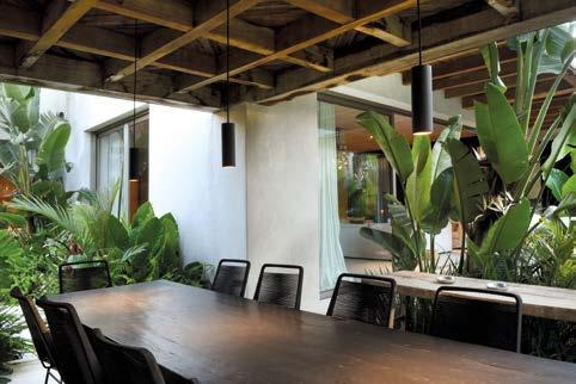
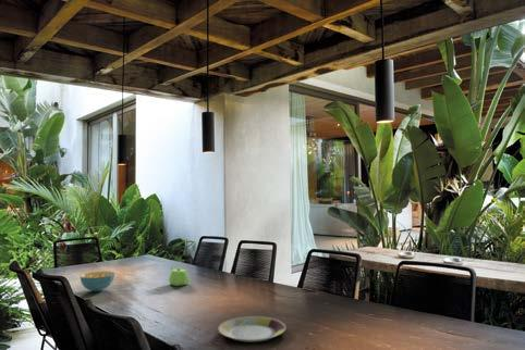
+ teapot (178, 275)
+ cereal bowl (97, 282)
+ plate (252, 329)
